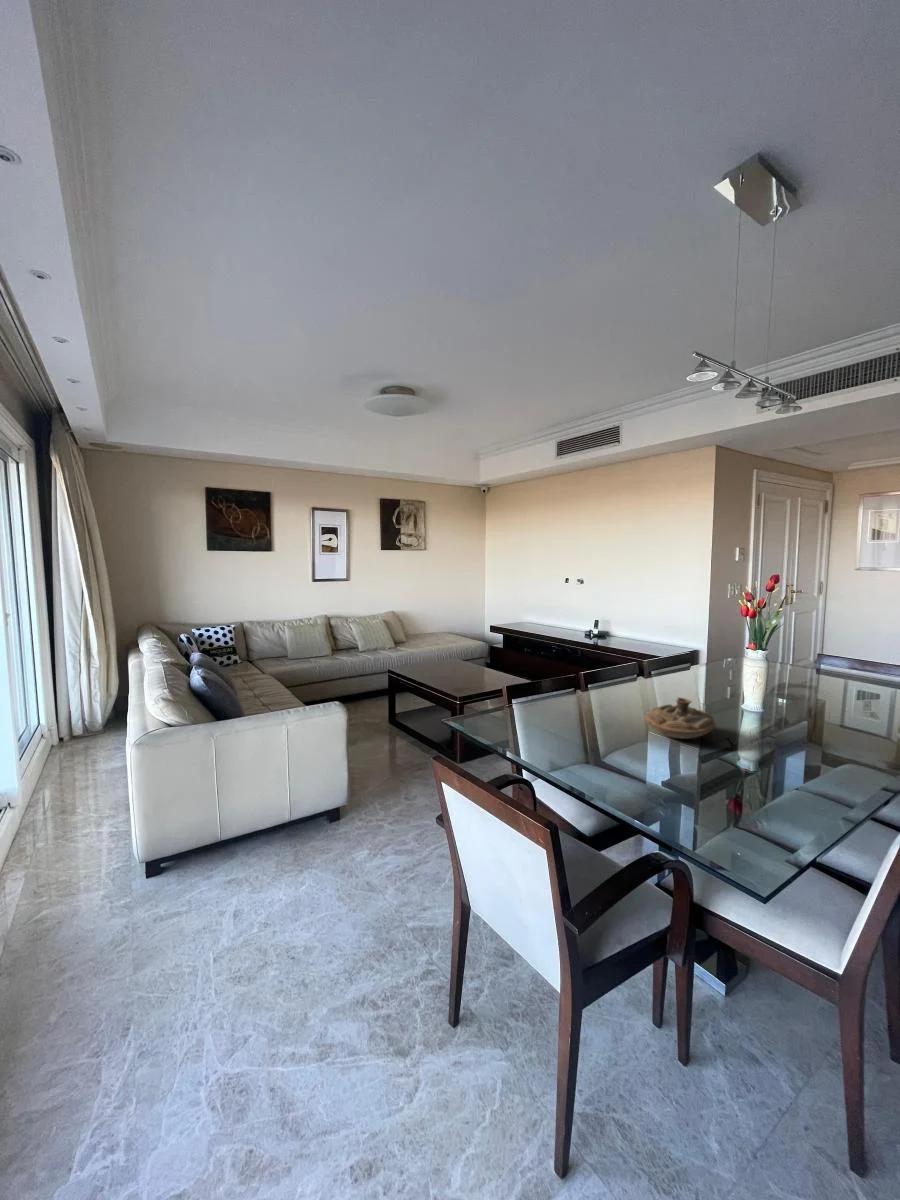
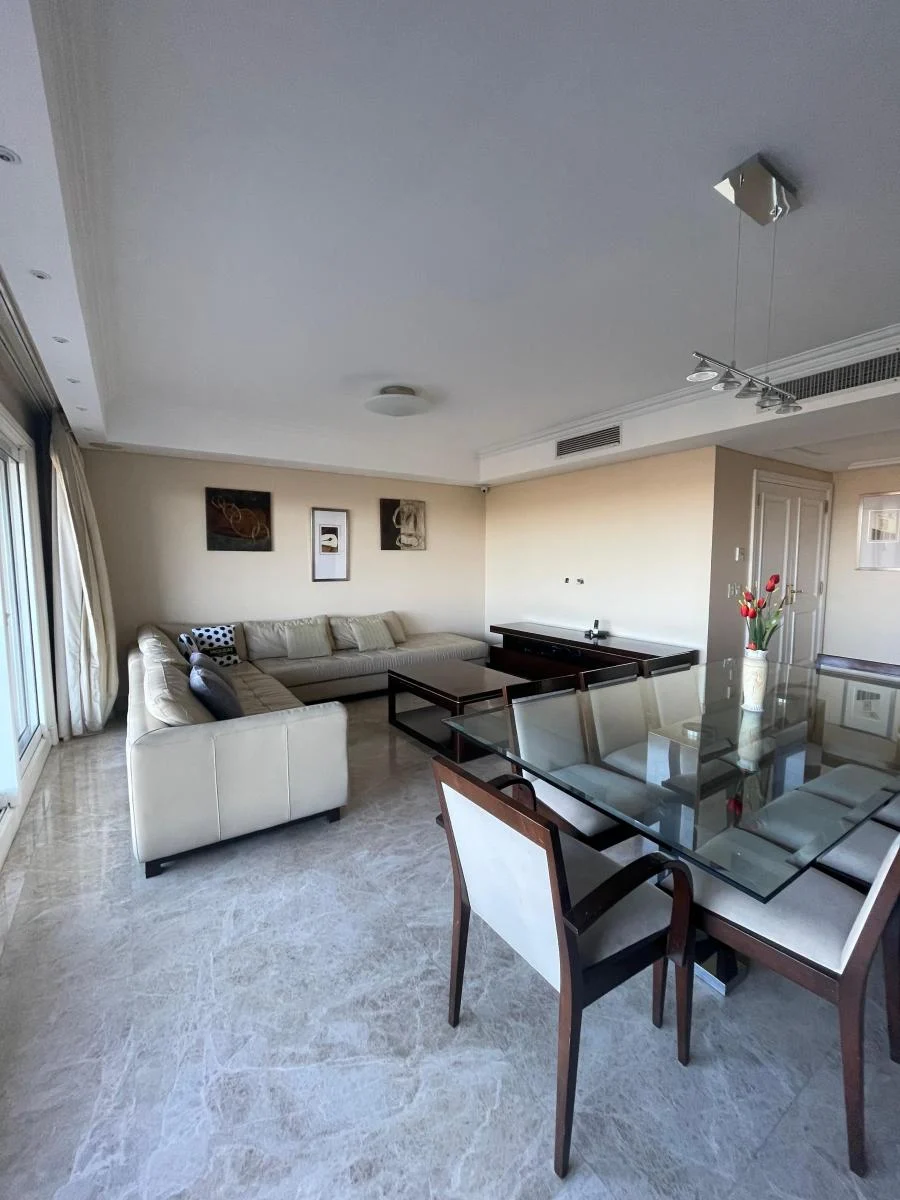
- decorative bowl (679, 716)
